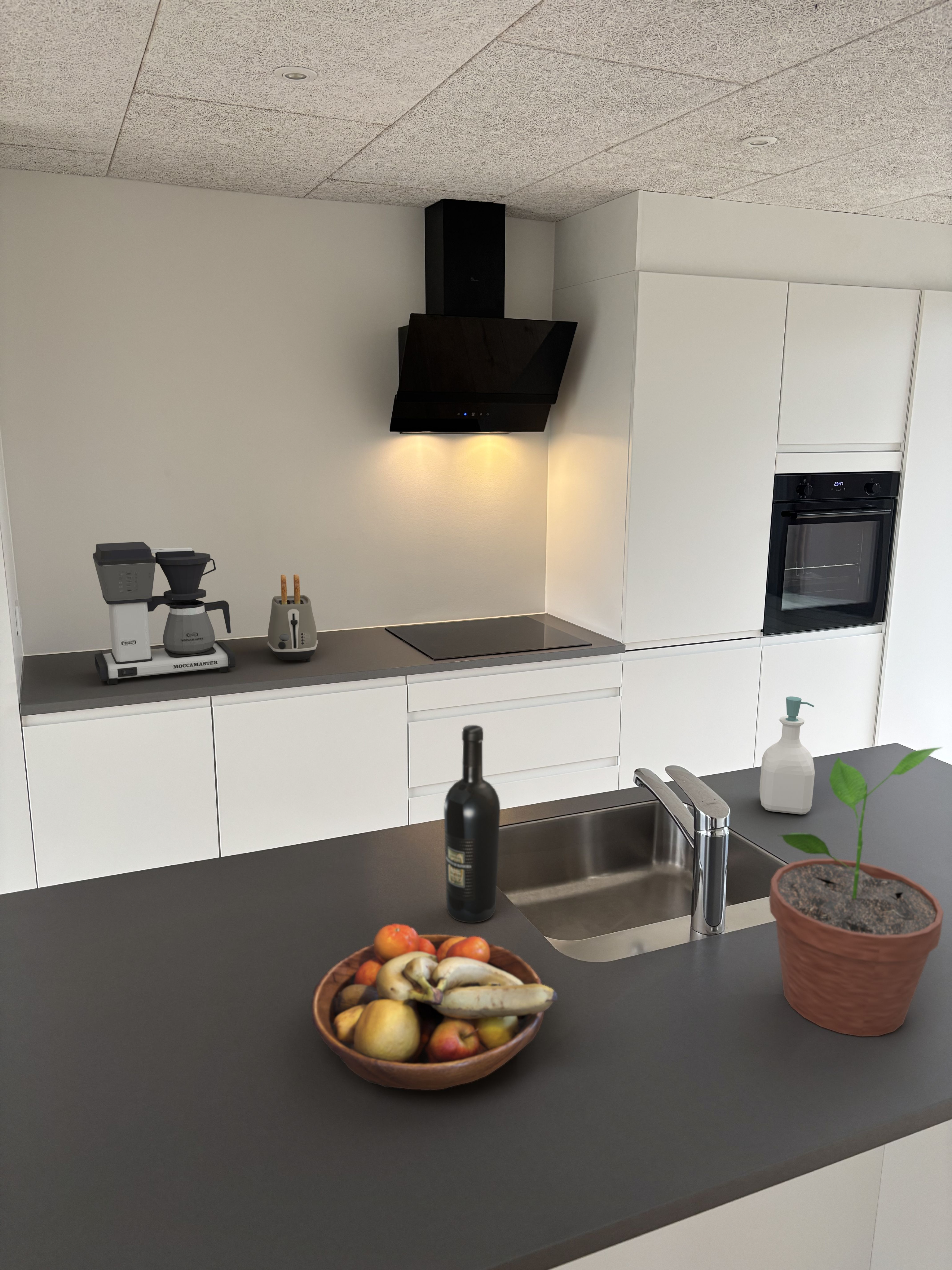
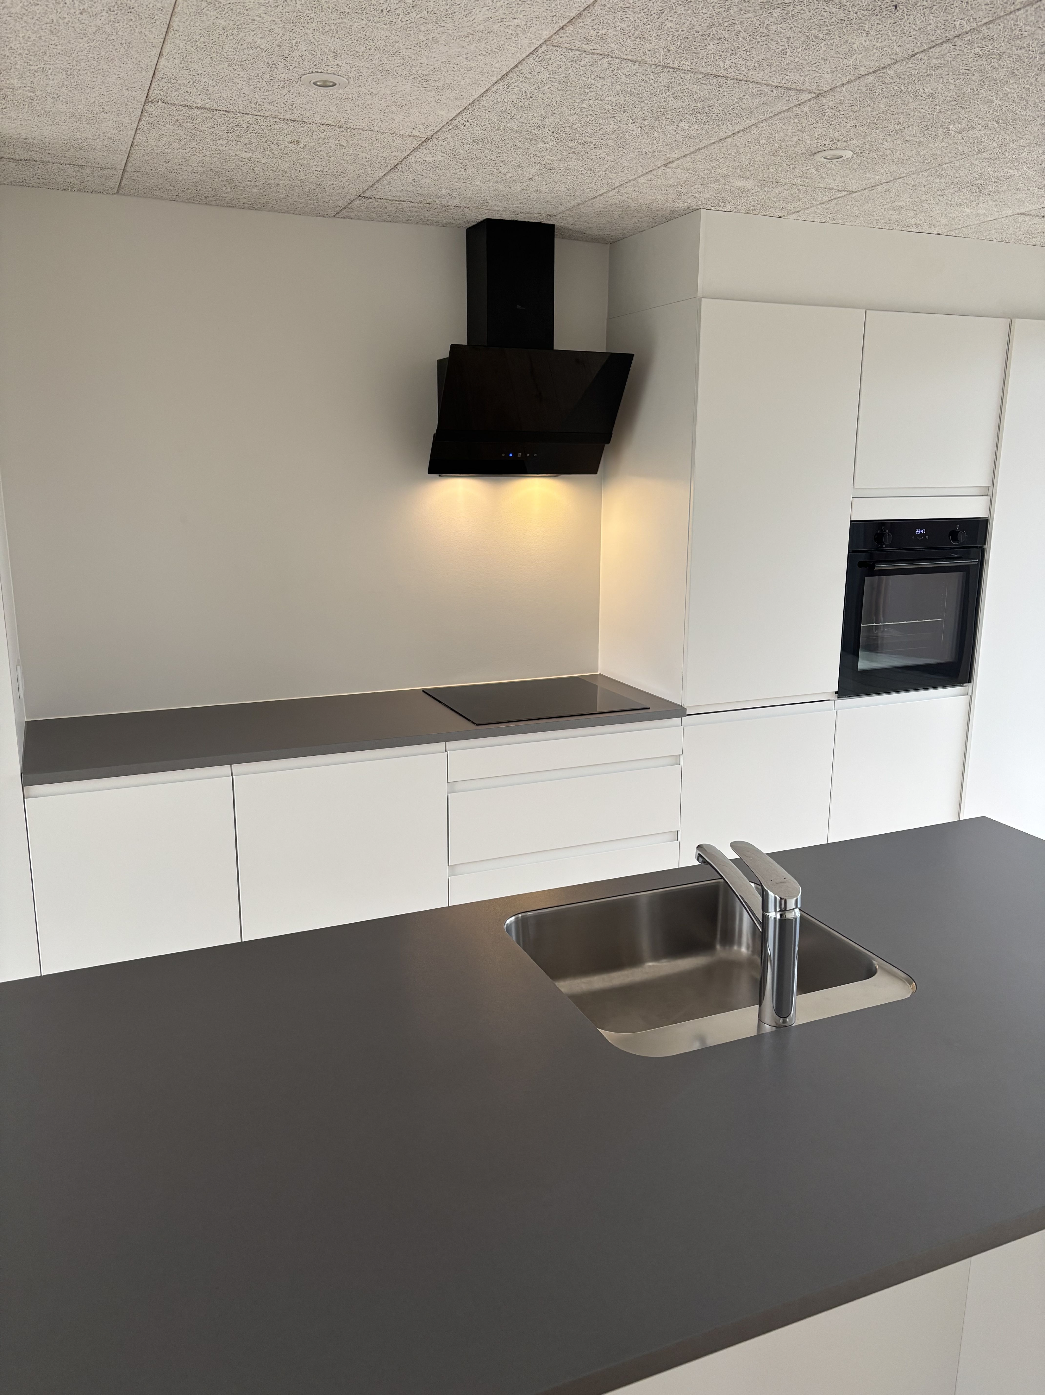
- toaster (292, 615)
- soap bottle (789, 753)
- coffee maker (163, 604)
- wine bottle (472, 821)
- potted plant (856, 878)
- fruit bowl (432, 985)
